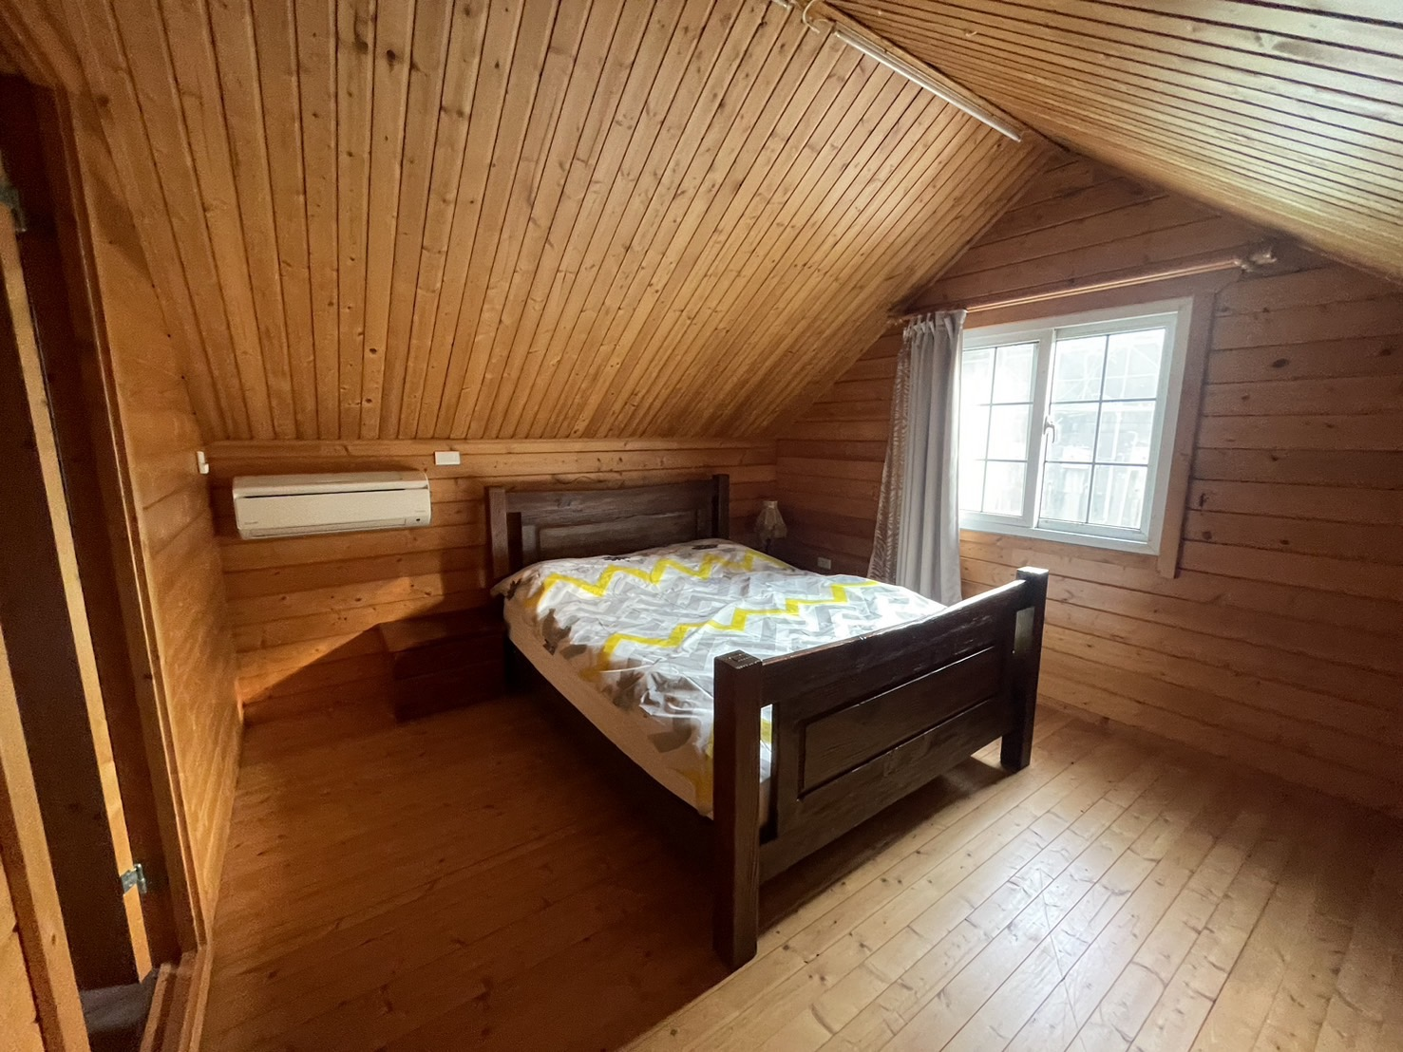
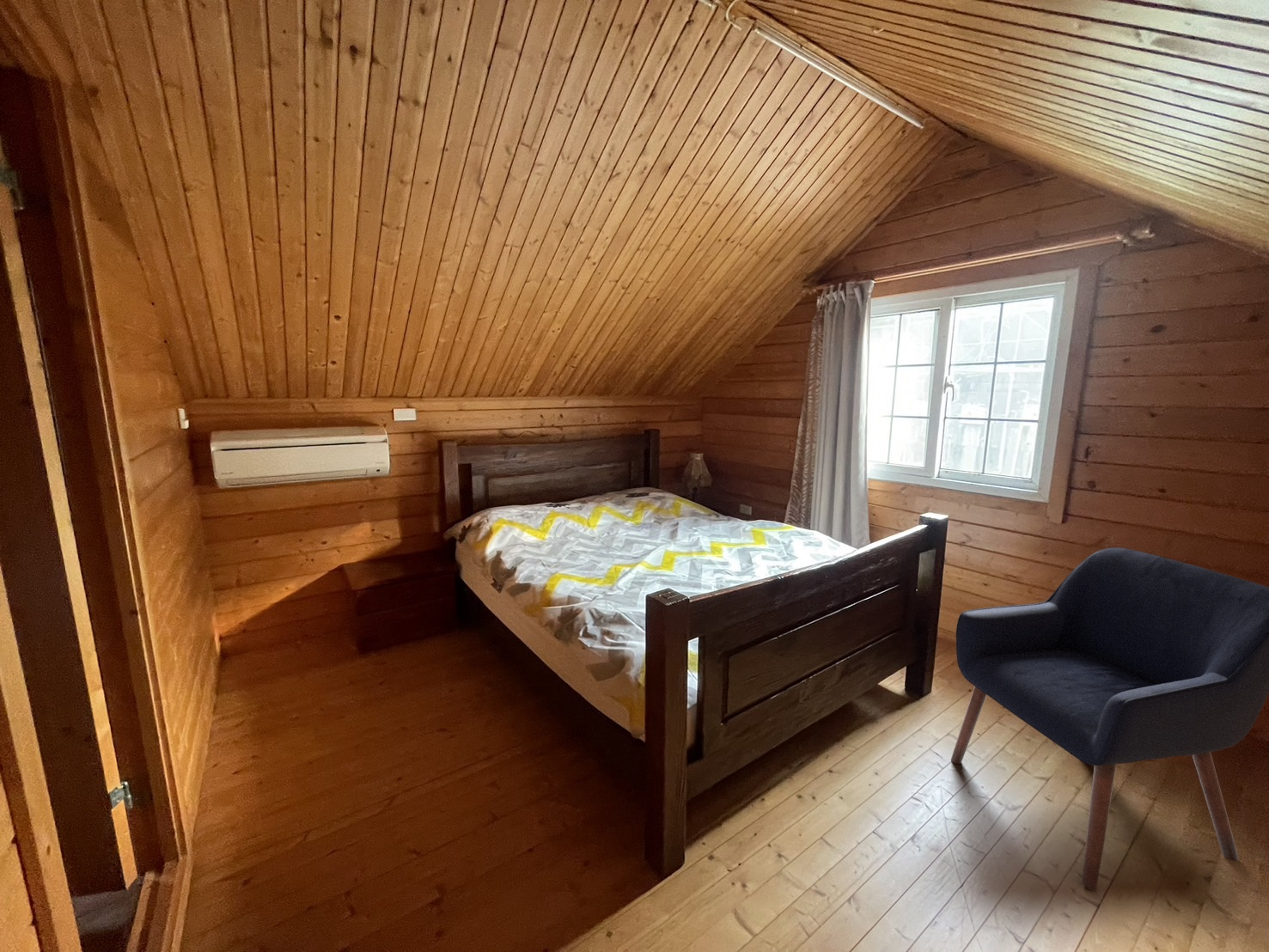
+ chair (1101, 692)
